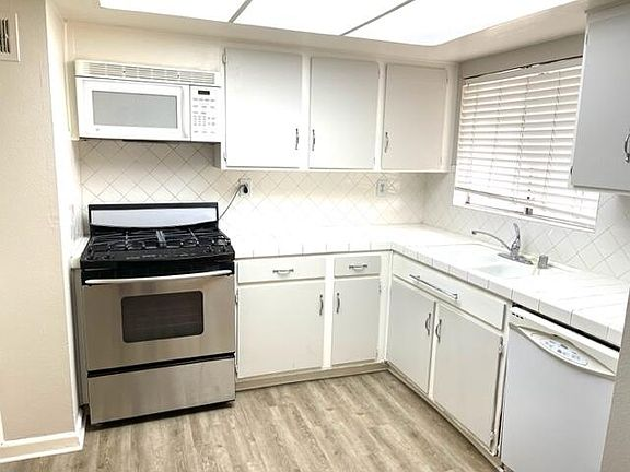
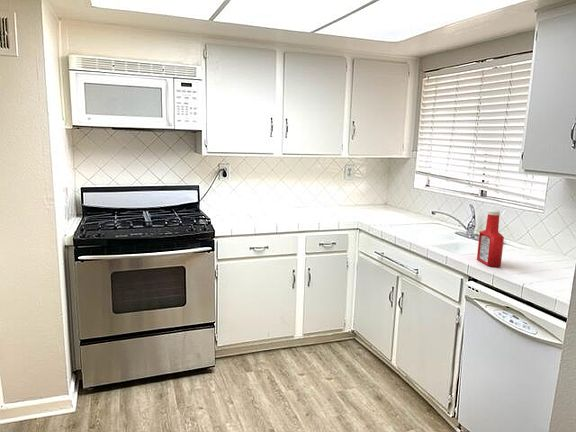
+ soap bottle (491, 237)
